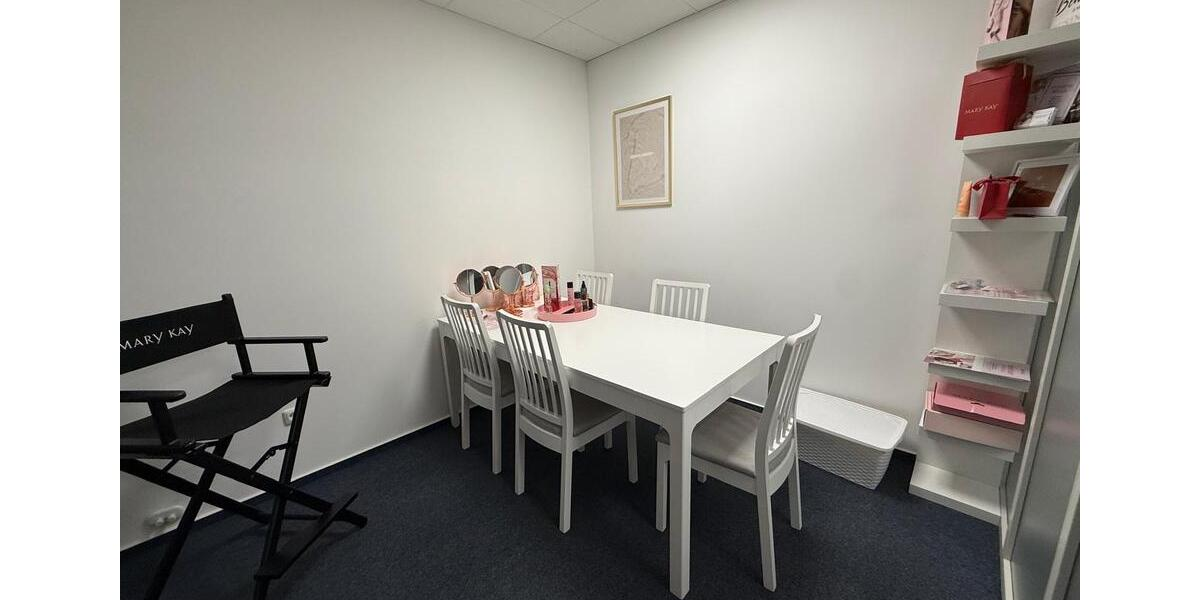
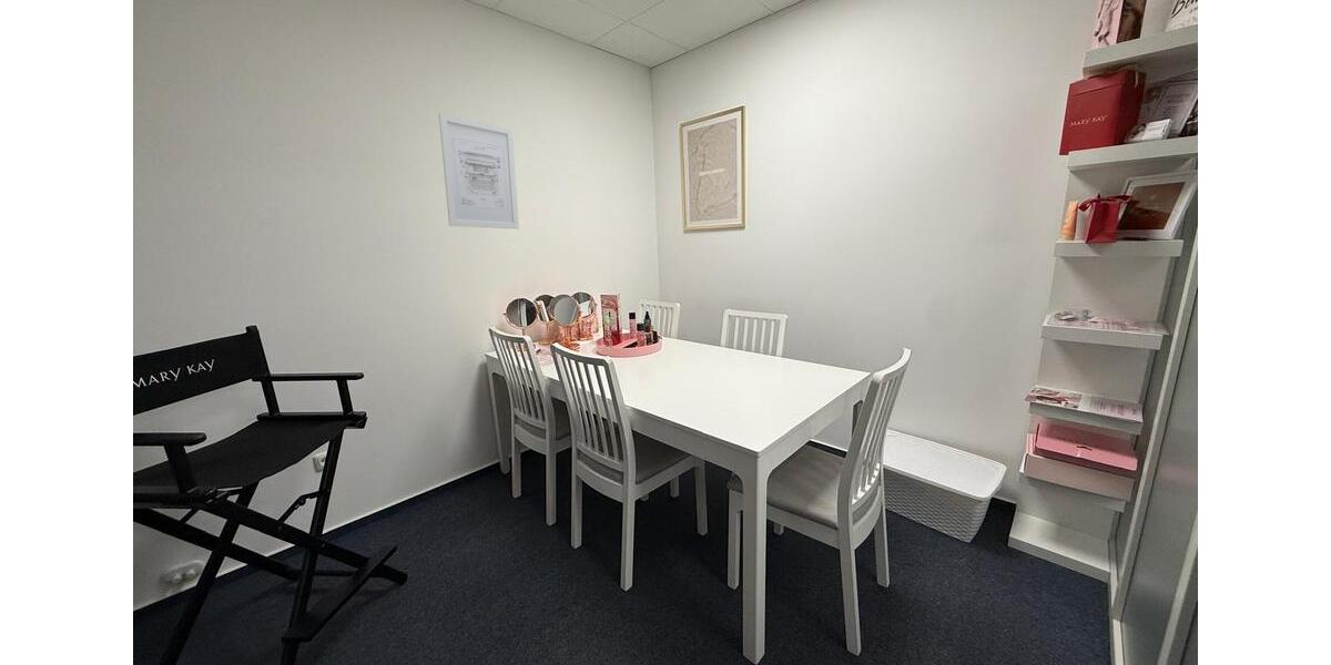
+ wall art (481, 175)
